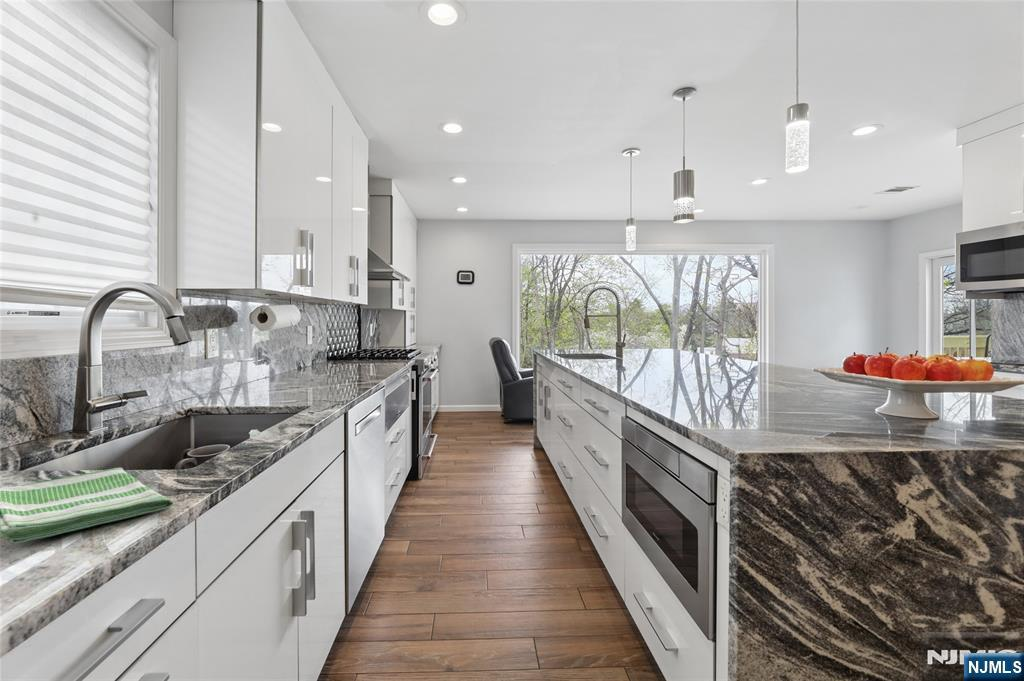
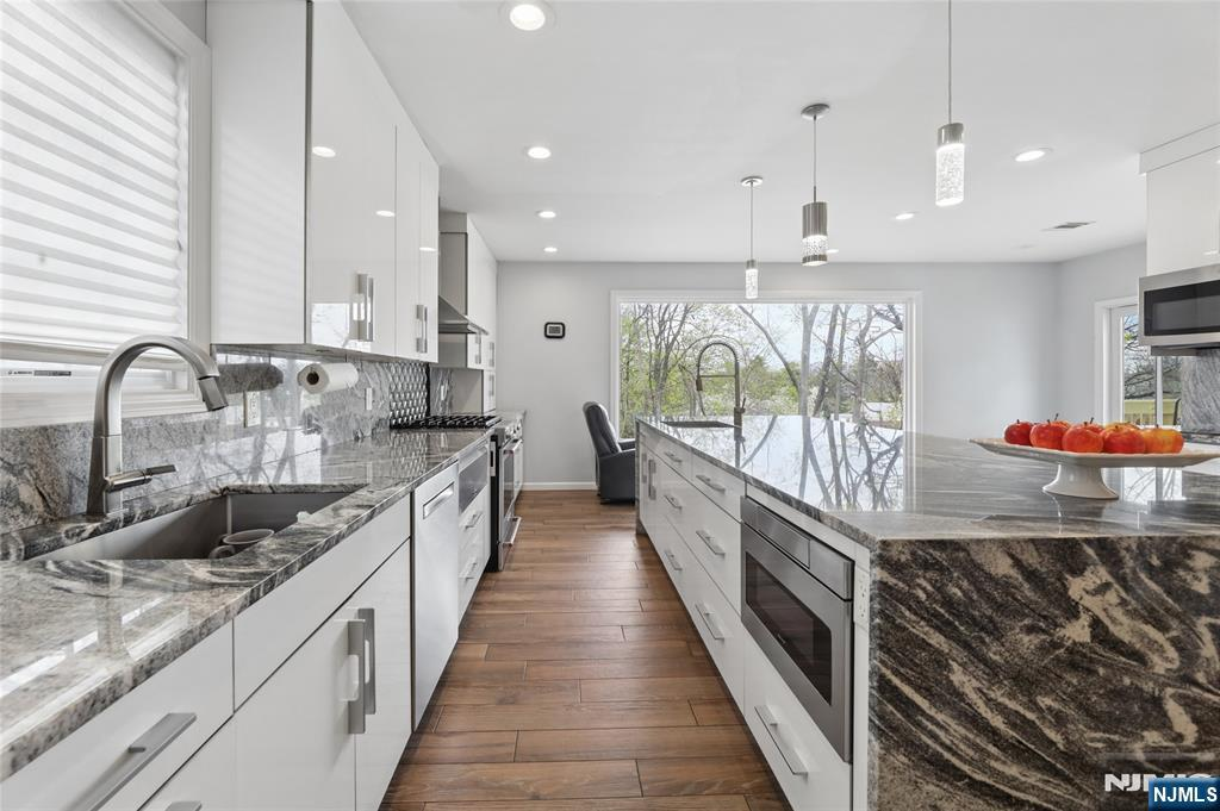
- dish towel (75, 499)
